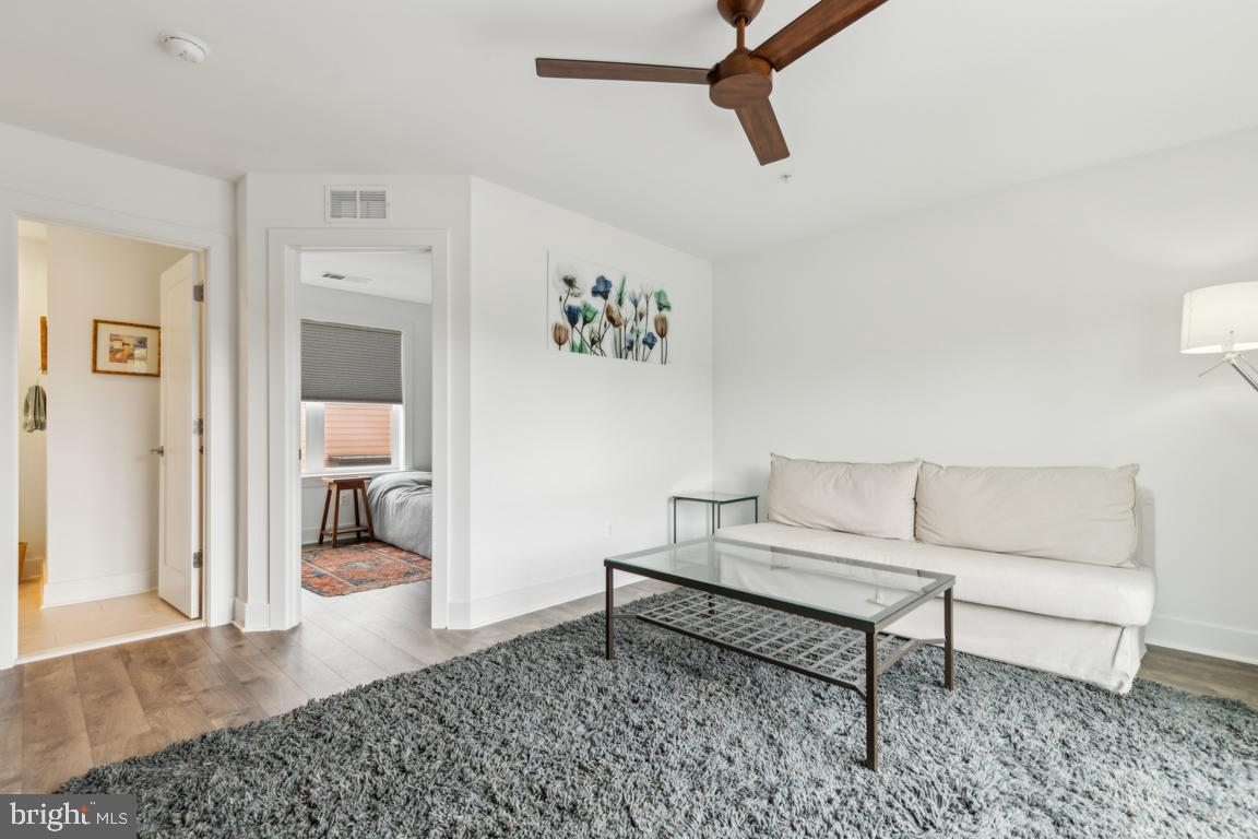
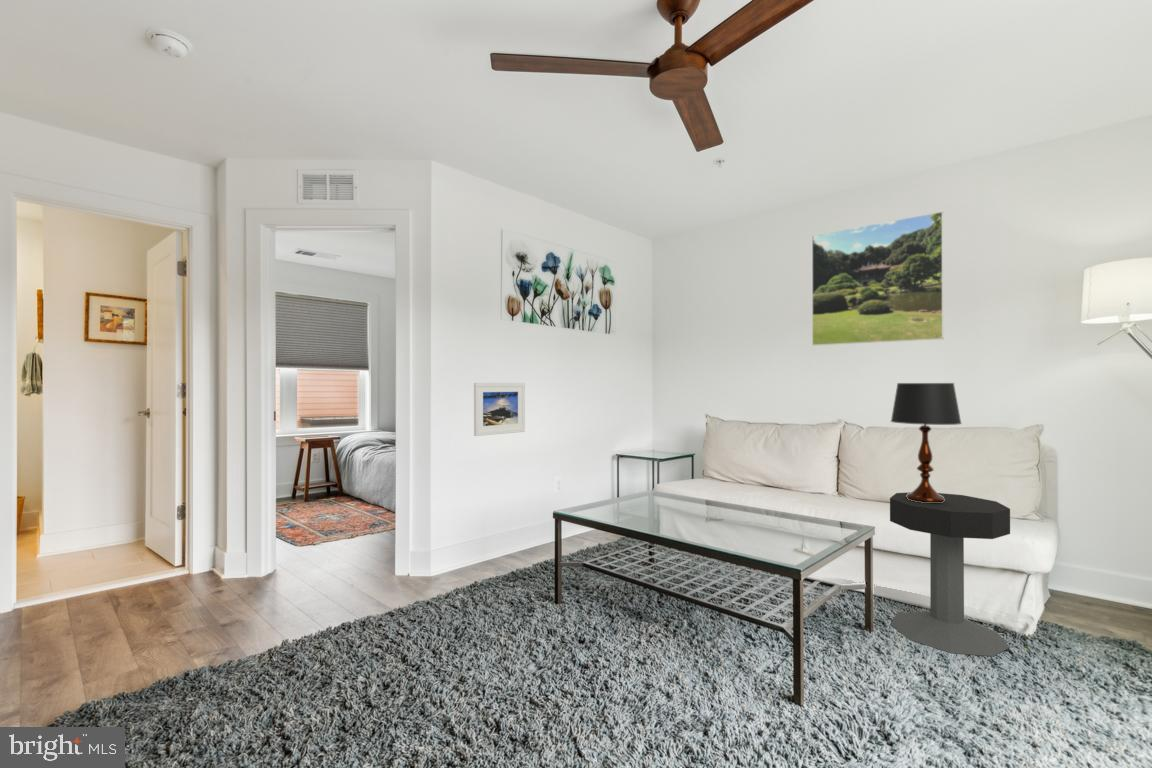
+ side table (947, 566)
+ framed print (873, 283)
+ table lamp (925, 441)
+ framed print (500, 408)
